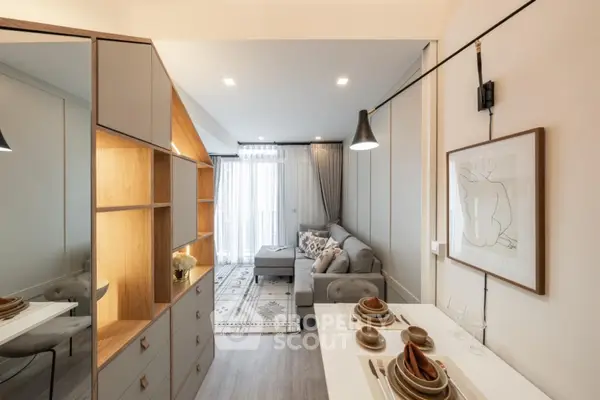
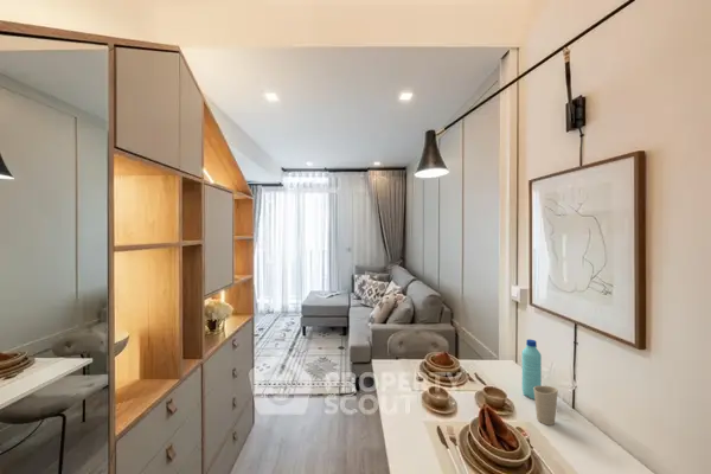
+ cup (545, 403)
+ water bottle (531, 367)
